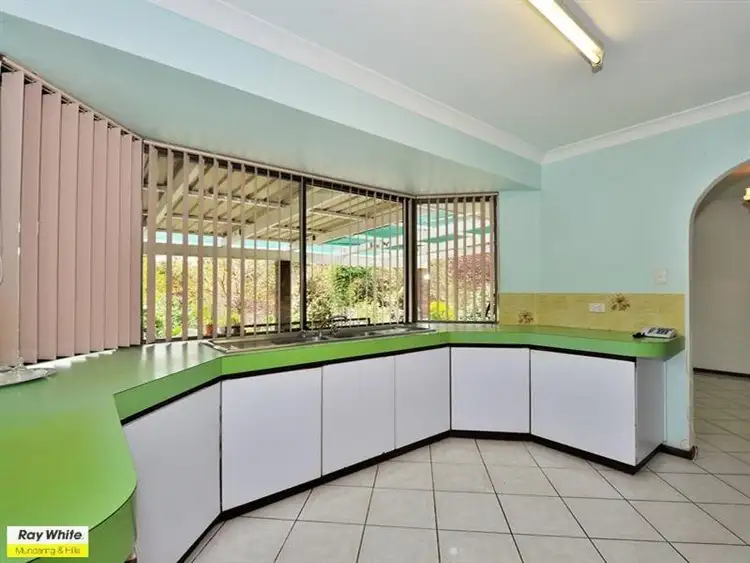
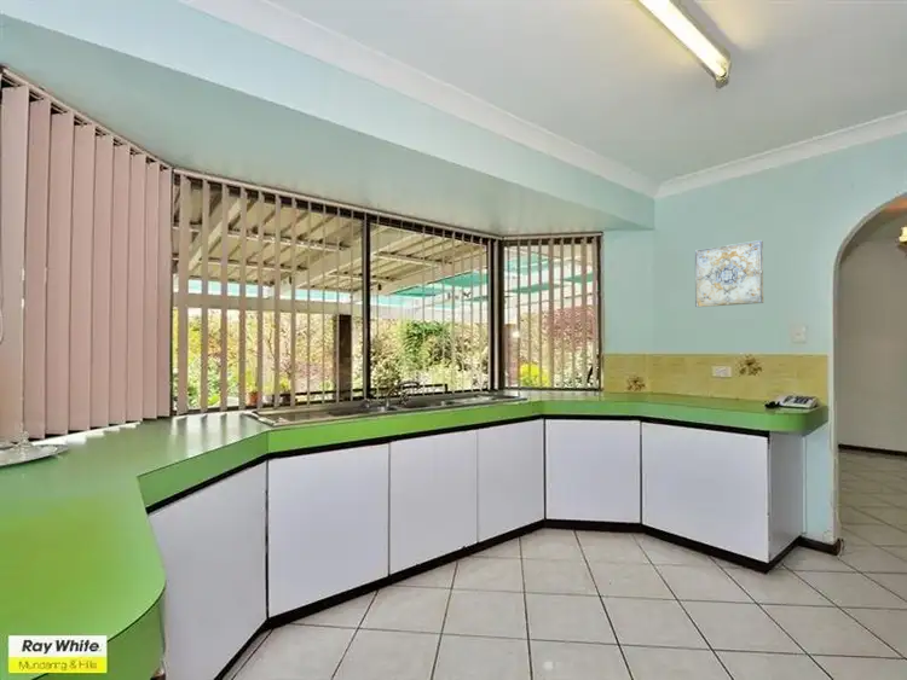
+ wall art (727, 275)
